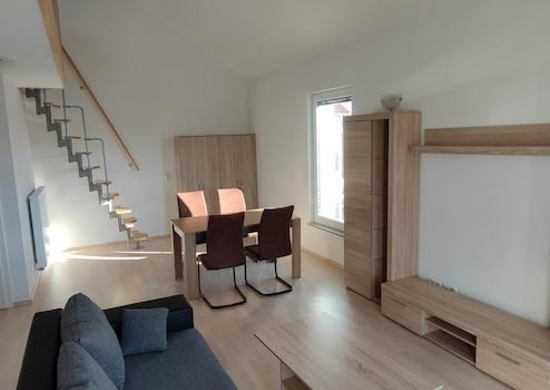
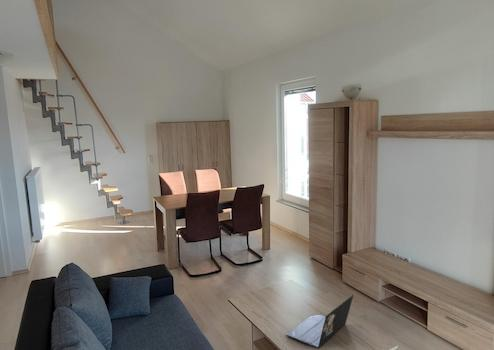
+ laptop (320, 315)
